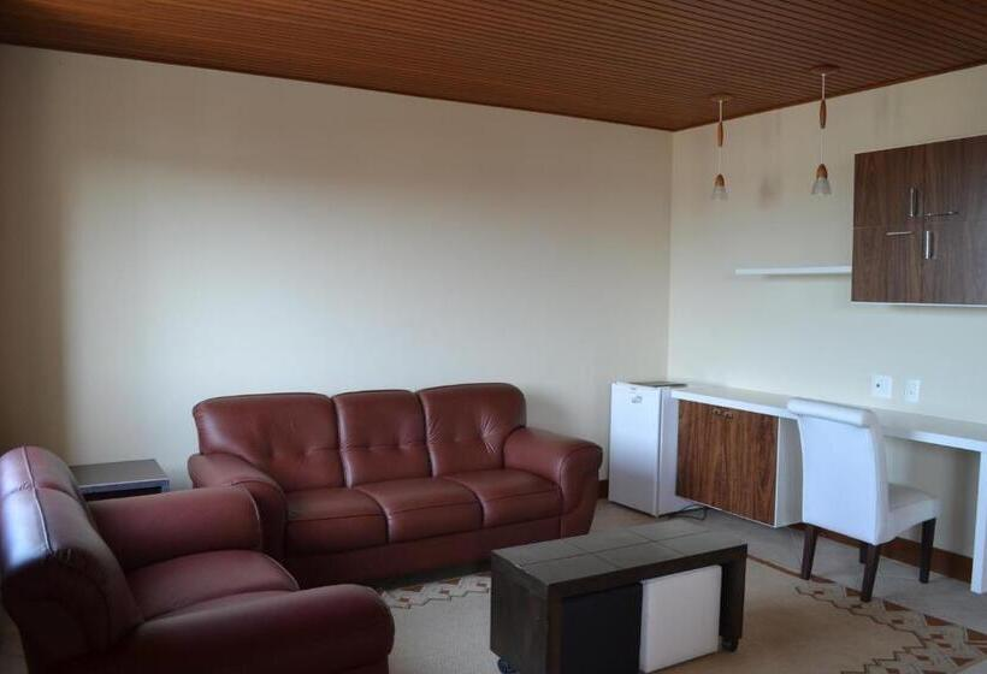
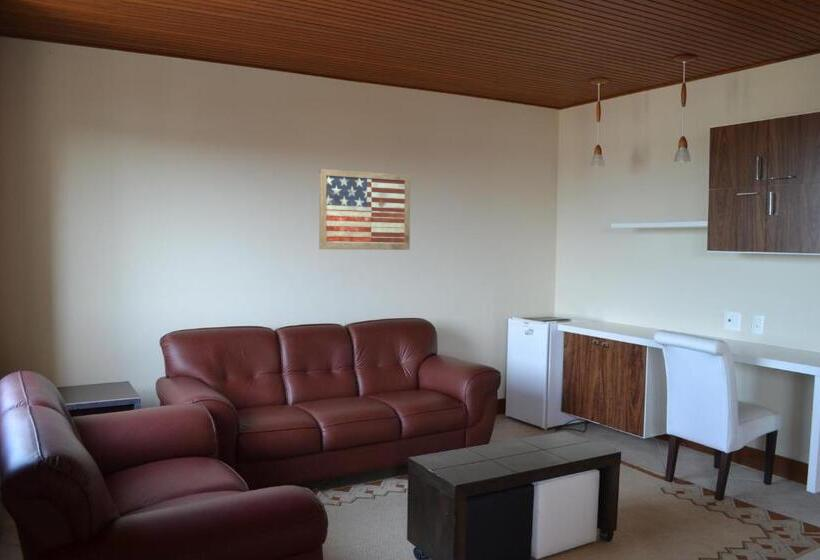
+ wall art (366, 211)
